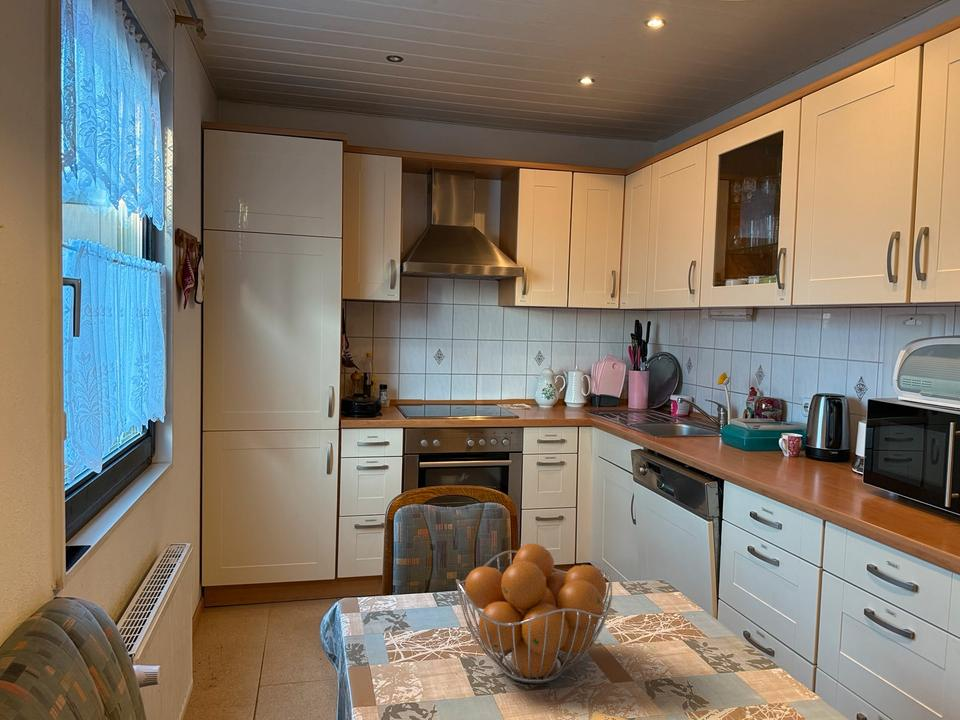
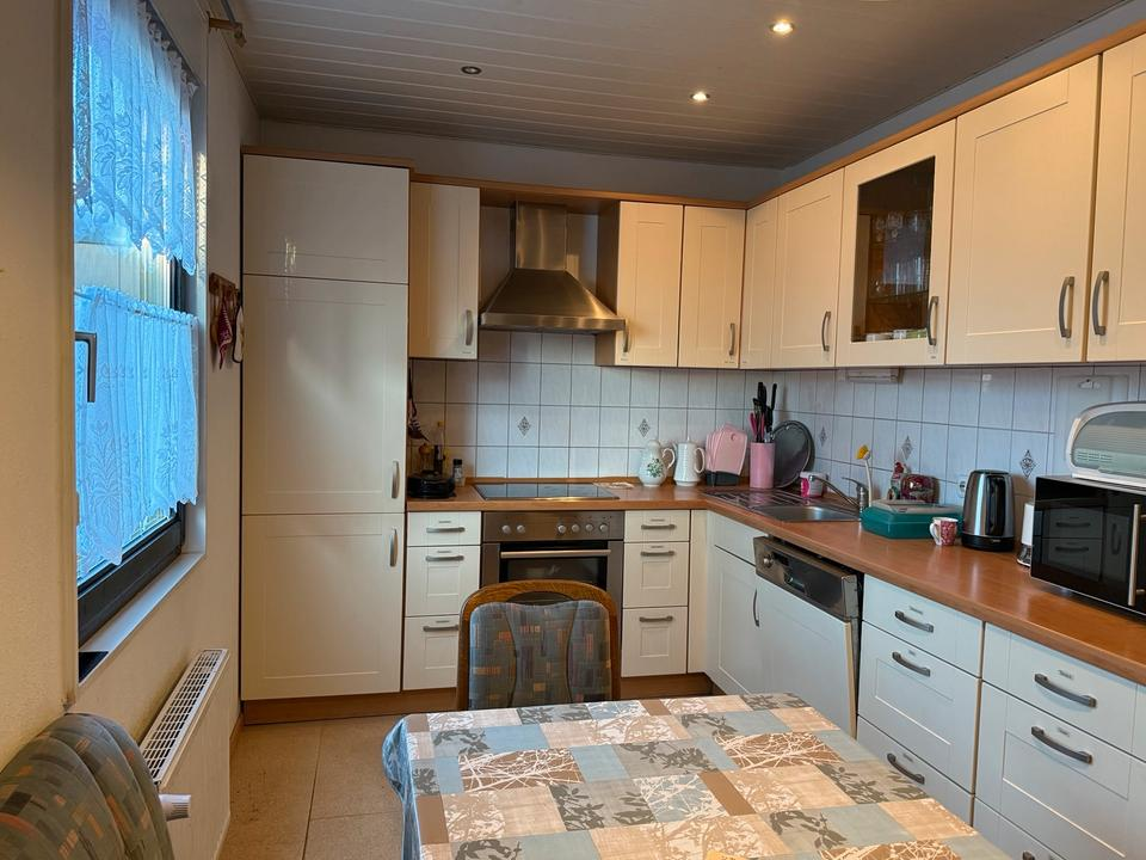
- fruit basket (533, 610)
